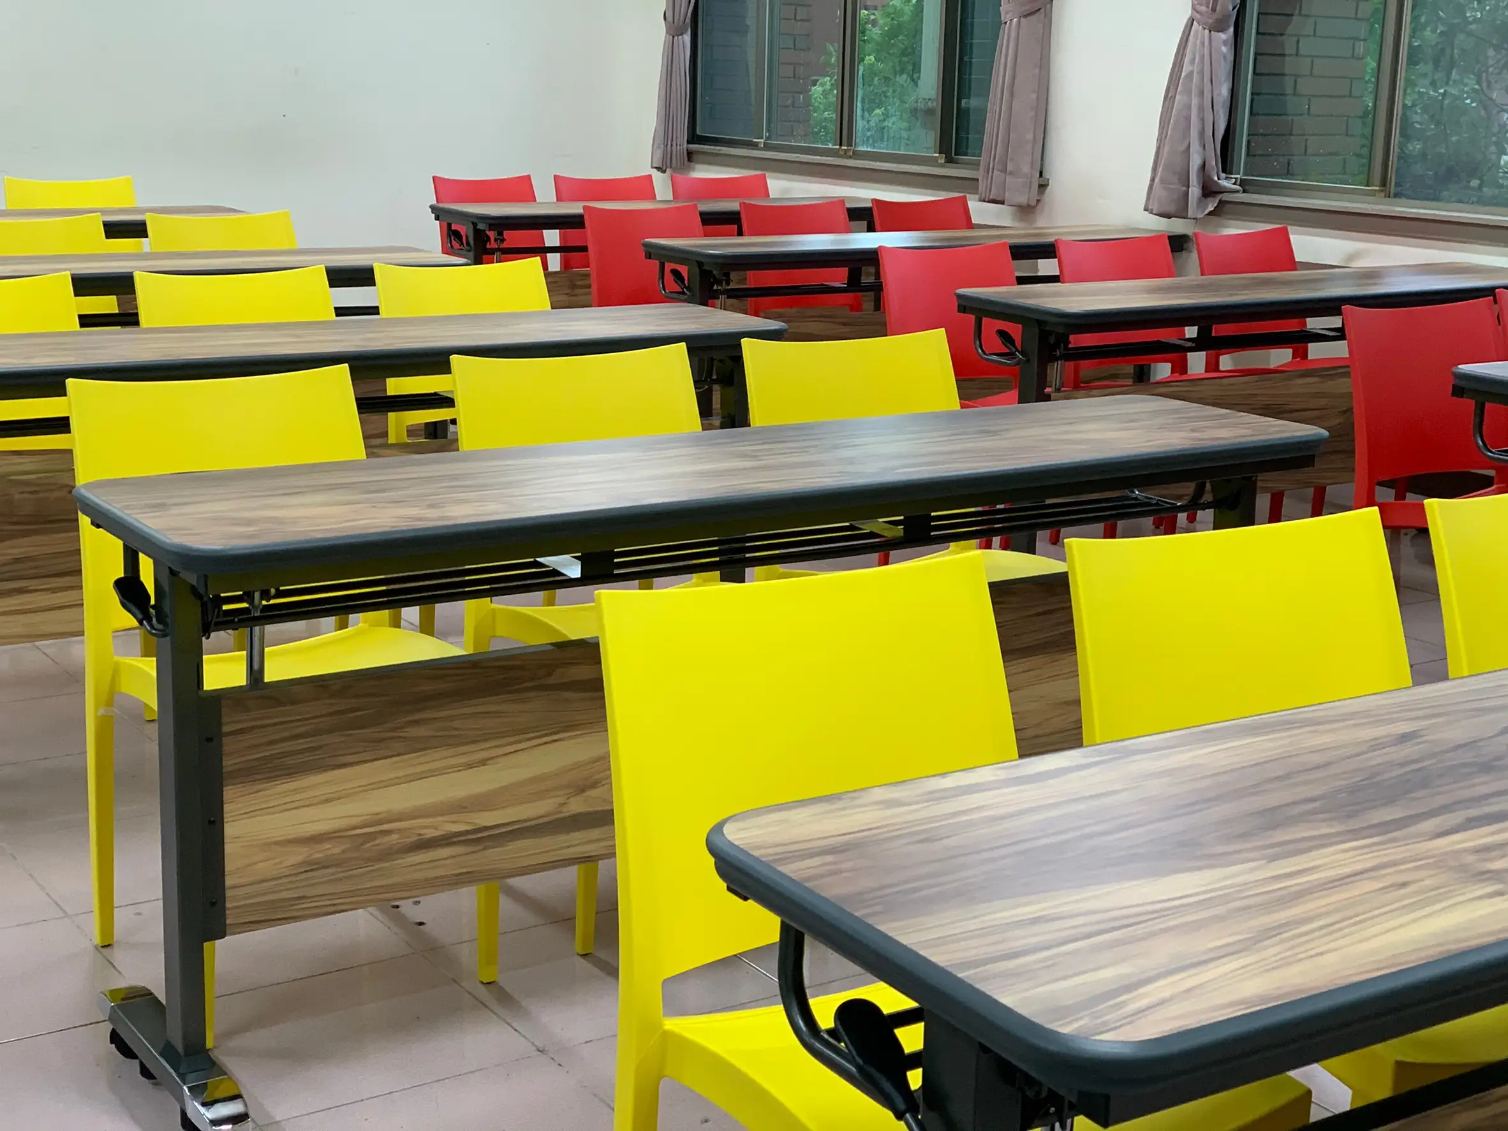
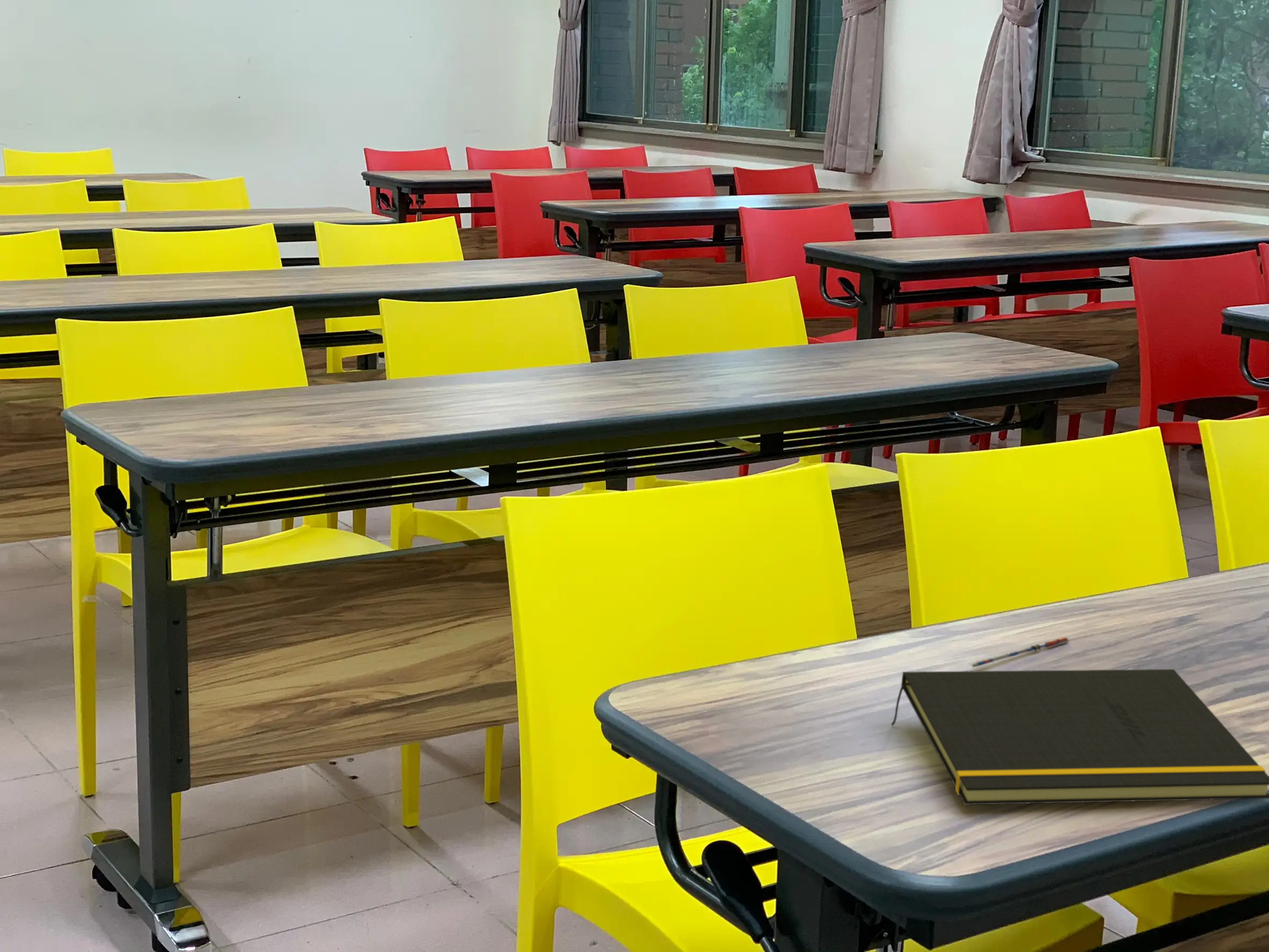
+ notepad (1077, 731)
+ pen (1020, 651)
